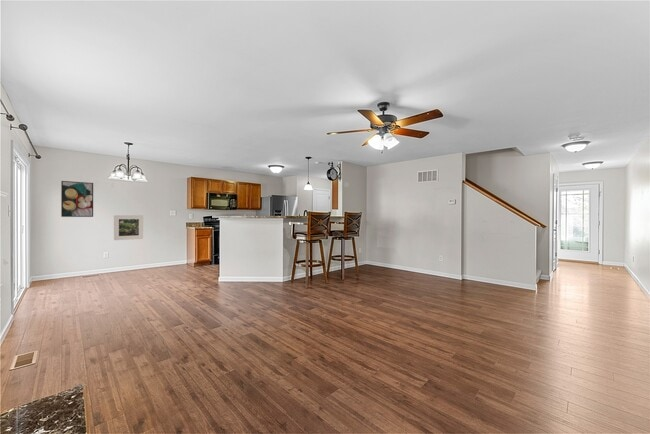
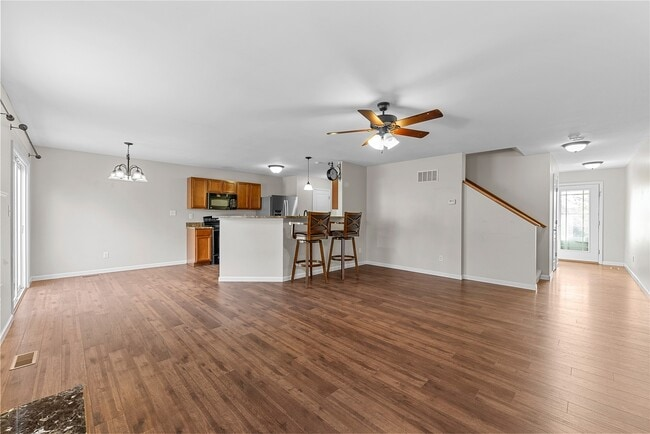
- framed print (77, 199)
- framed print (128, 227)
